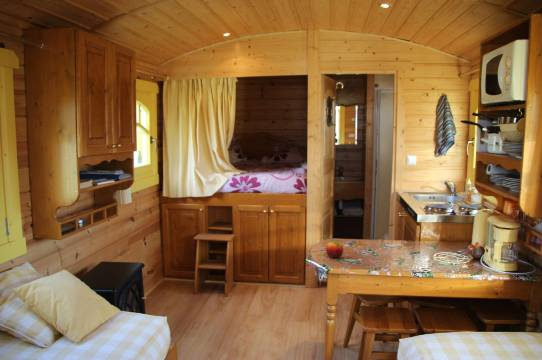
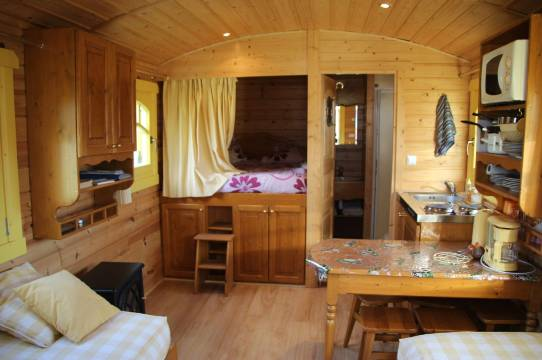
- fruit (334, 249)
